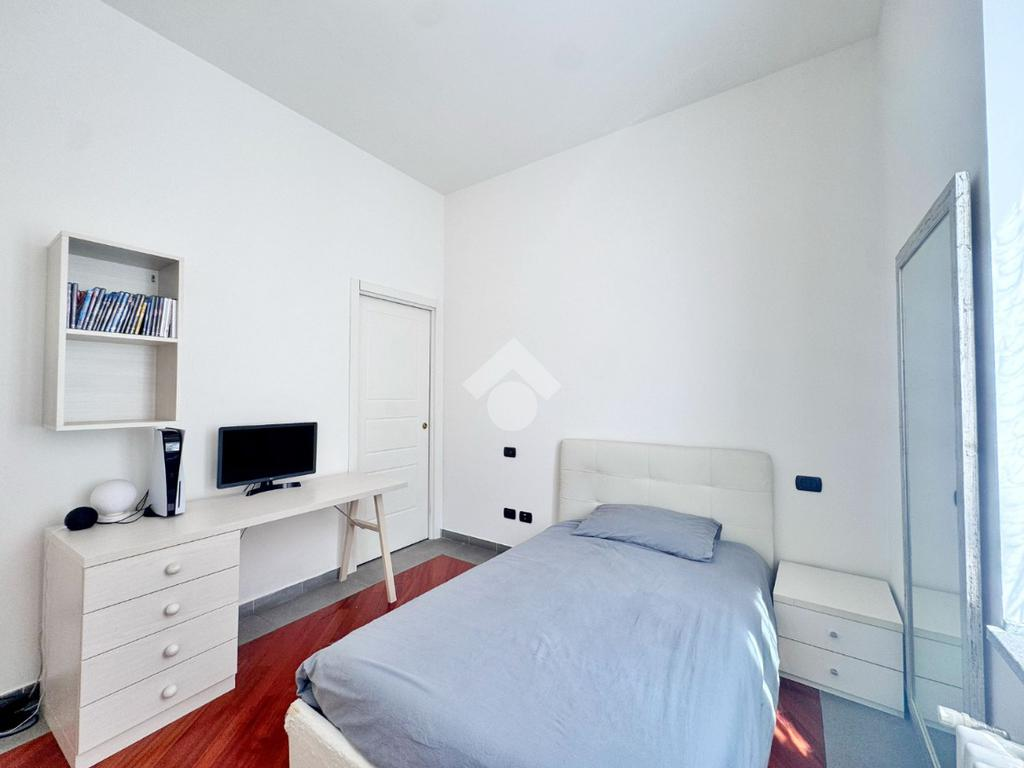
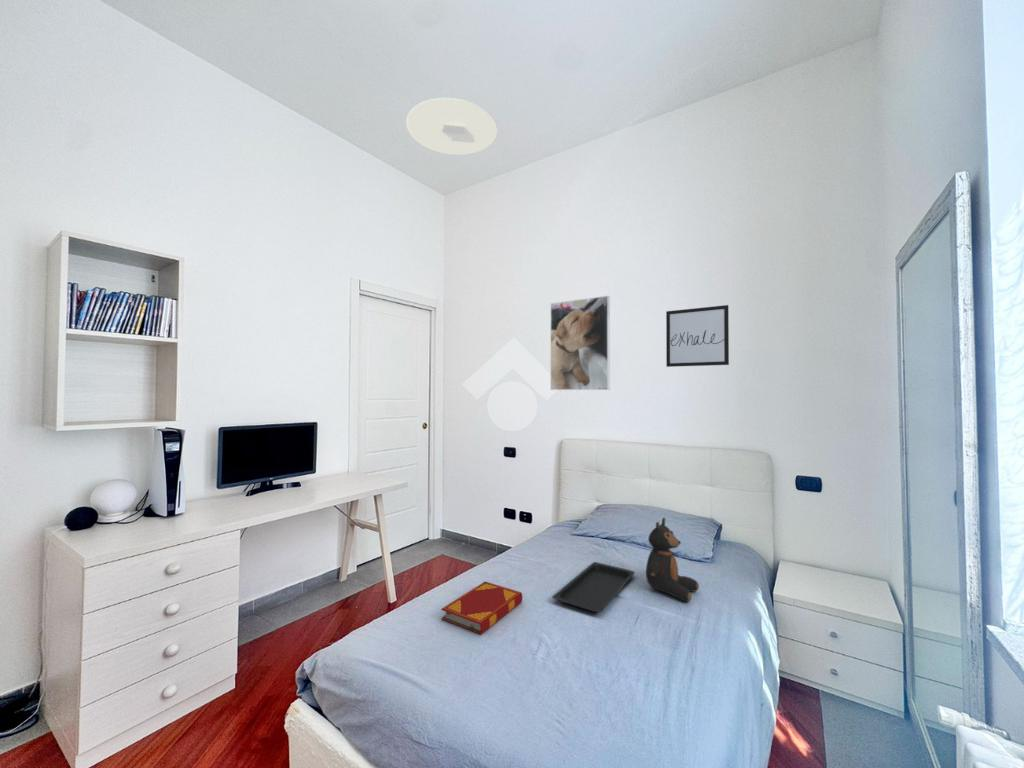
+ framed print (578, 344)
+ teddy bear (671, 556)
+ ceiling light (452, 125)
+ wall art (696, 337)
+ hardback book (483, 605)
+ serving tray (596, 586)
